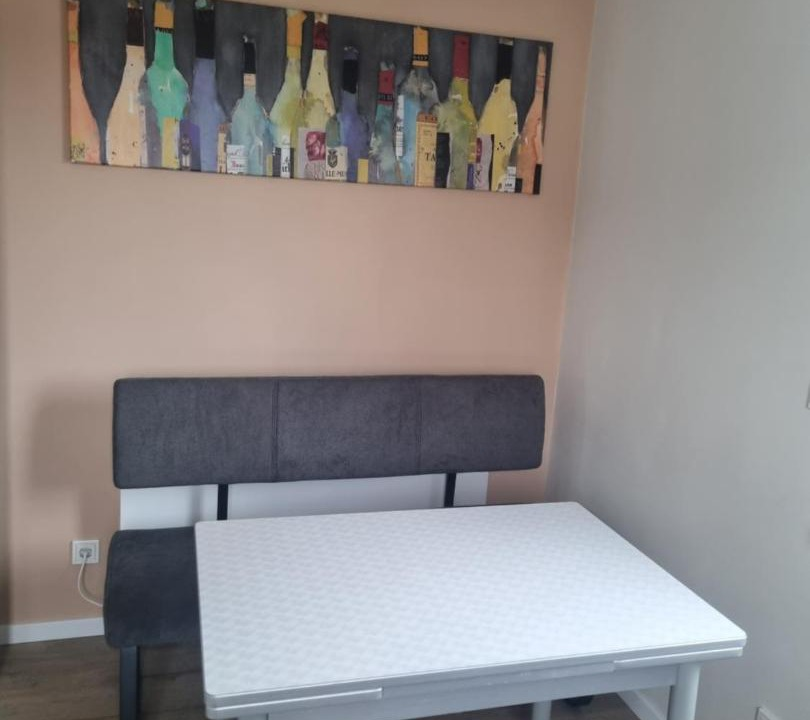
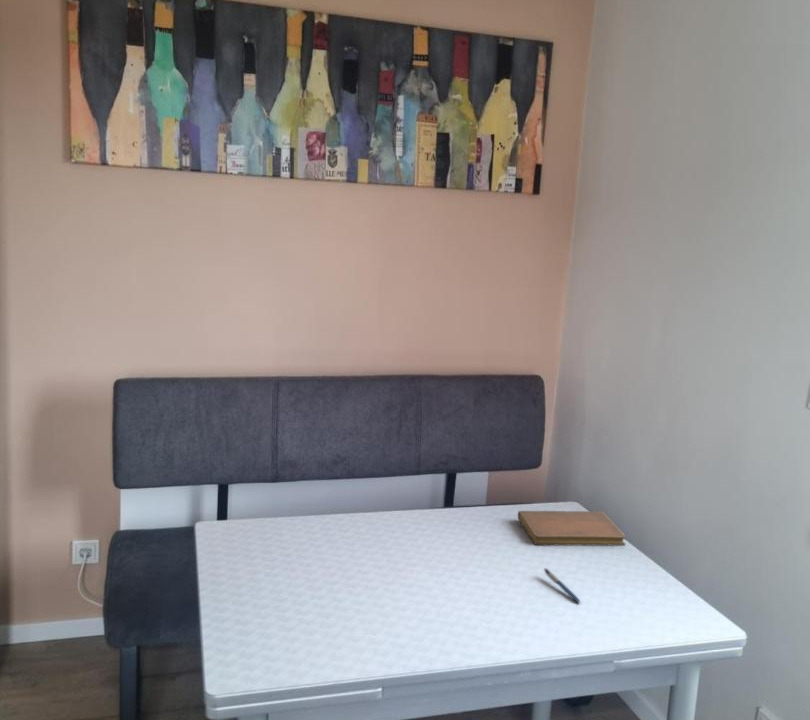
+ pen (561, 585)
+ notebook (570, 527)
